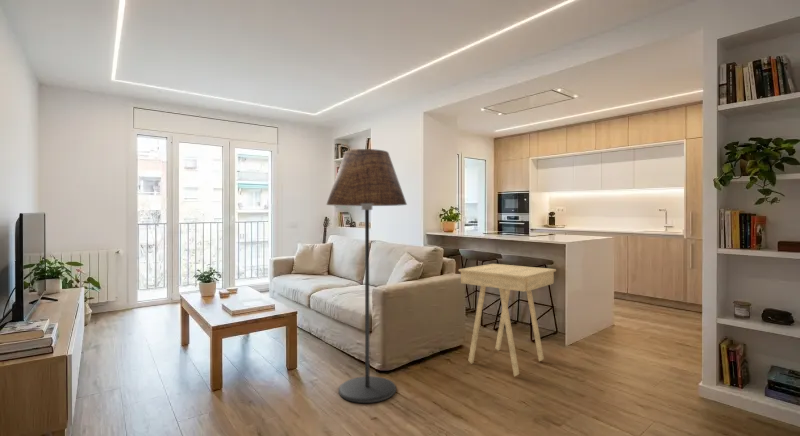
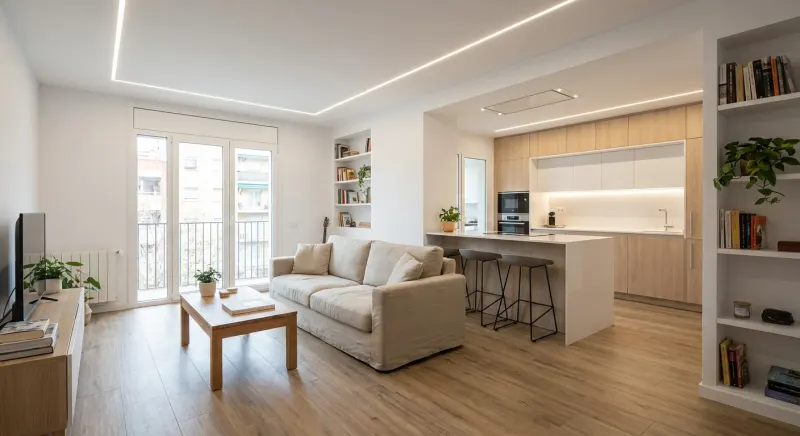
- floor lamp (367, 271)
- side table (507, 315)
